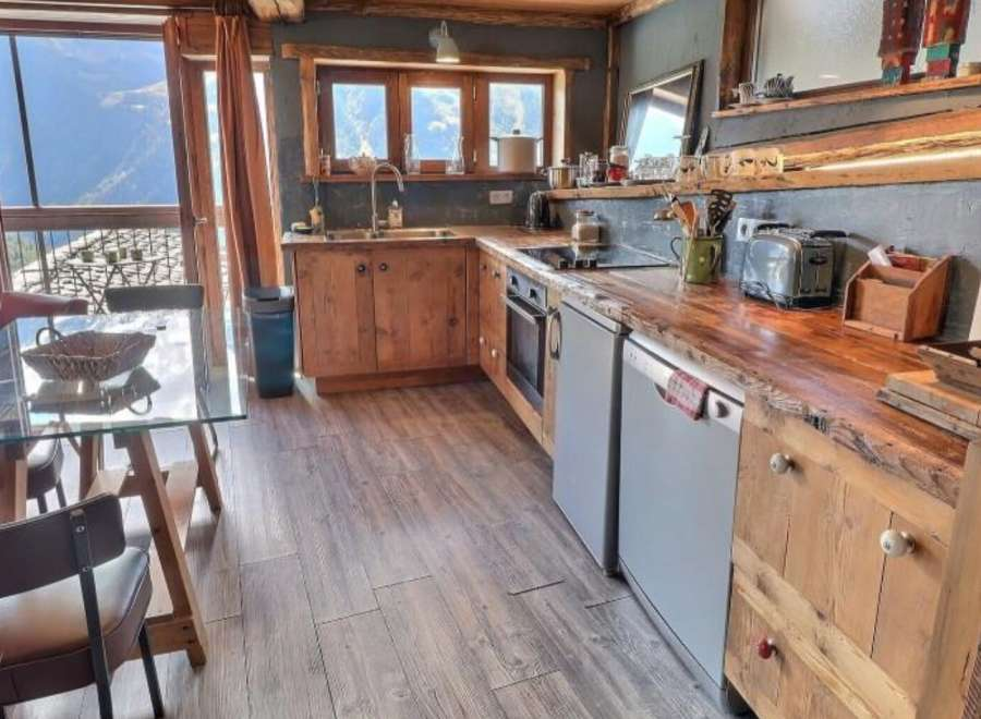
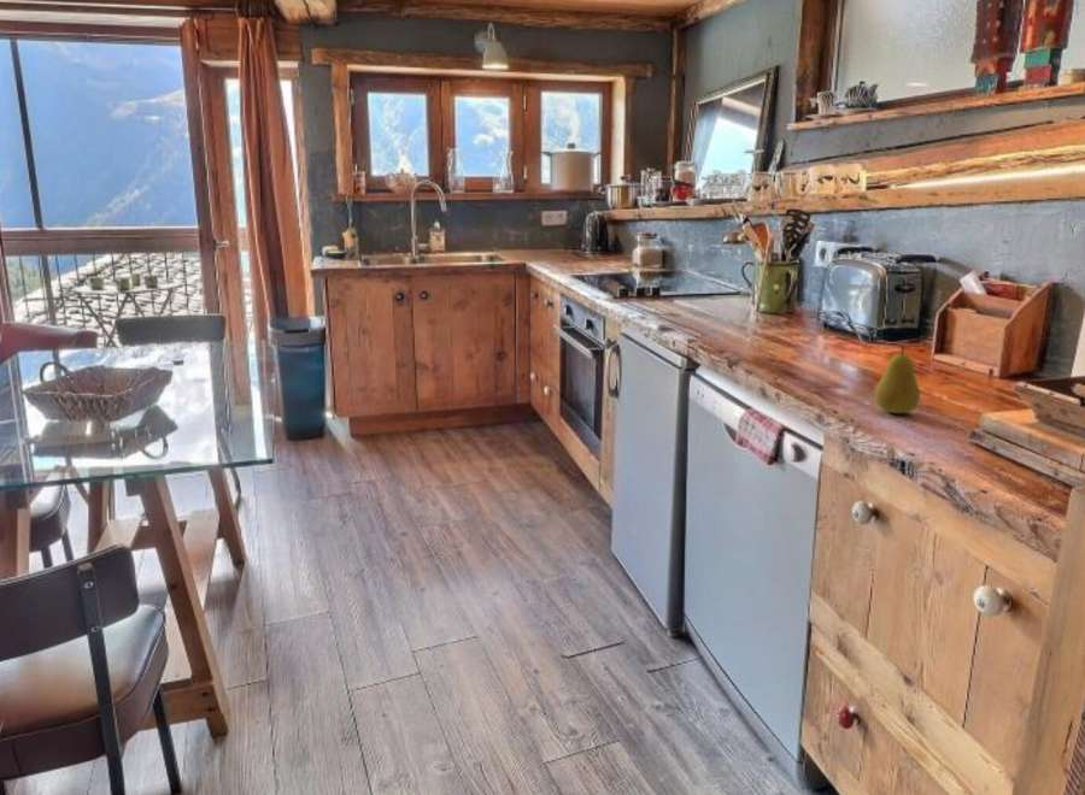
+ fruit (898, 378)
